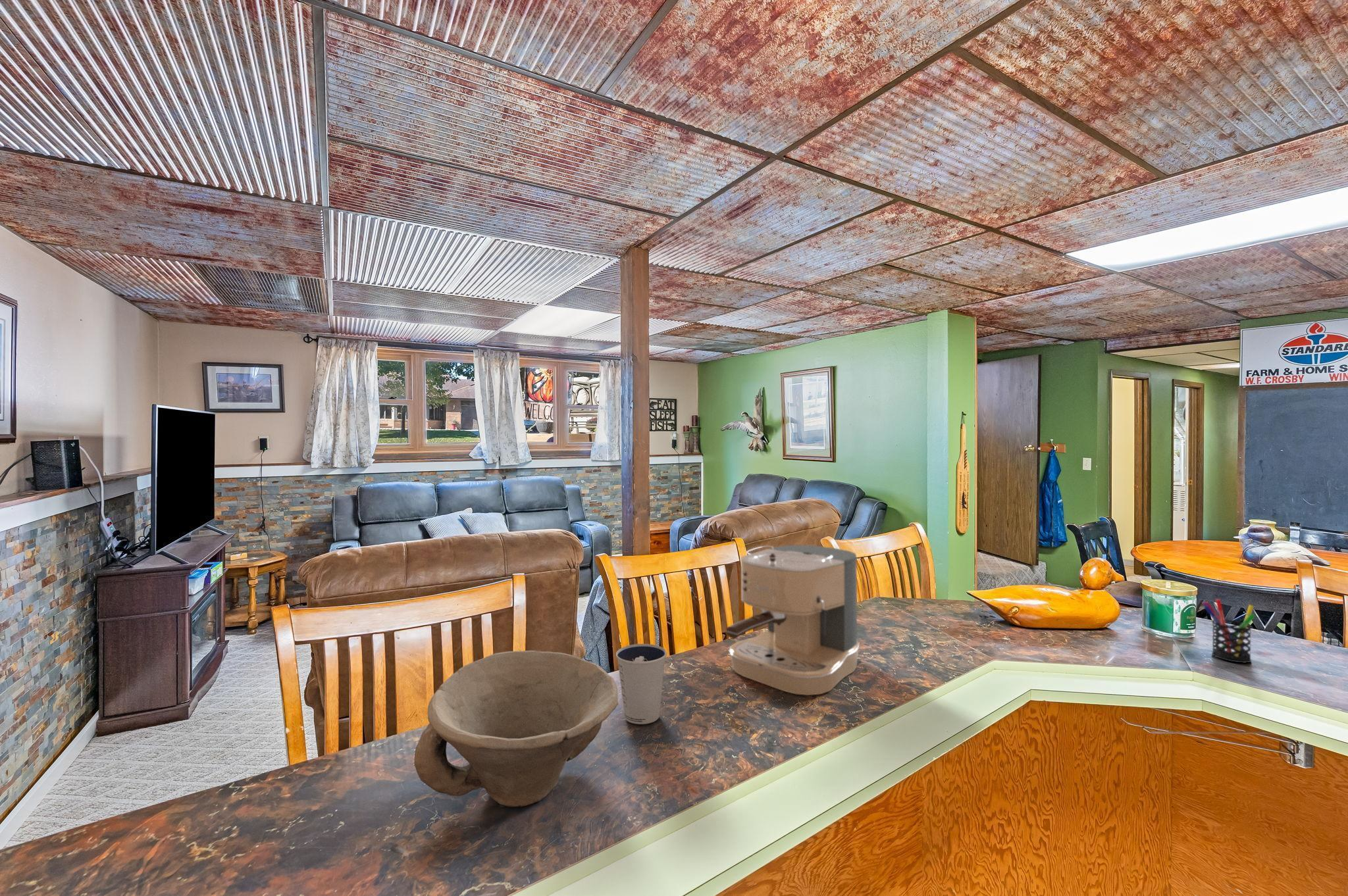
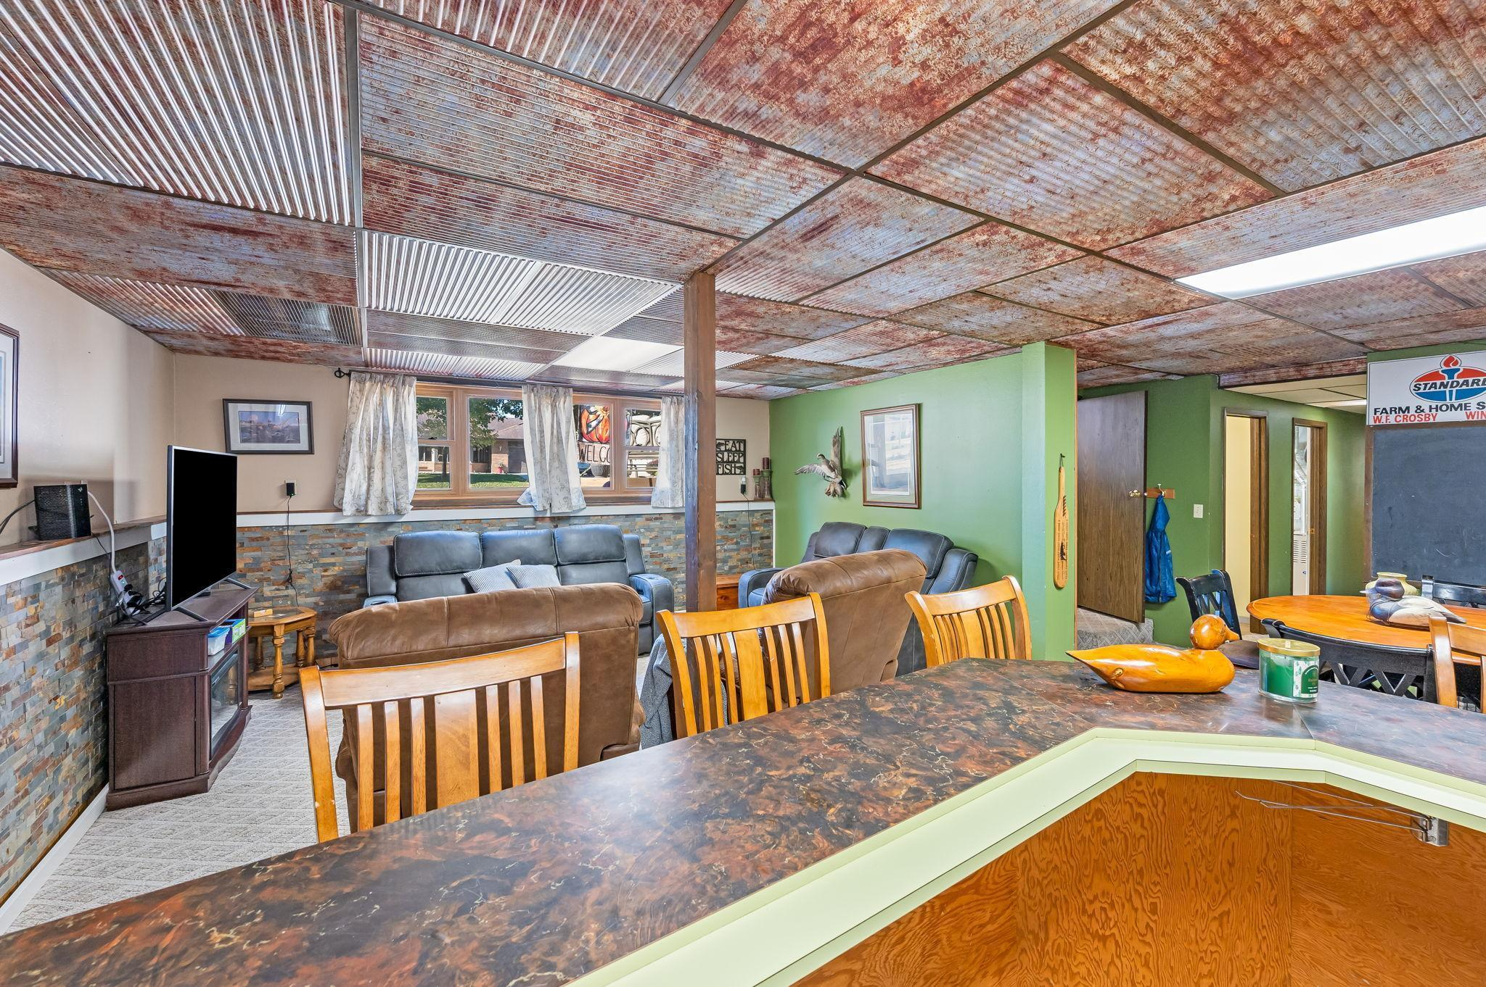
- pen holder (1233, 629)
- dixie cup (642, 684)
- coffee maker (787, 610)
- bowl (527, 734)
